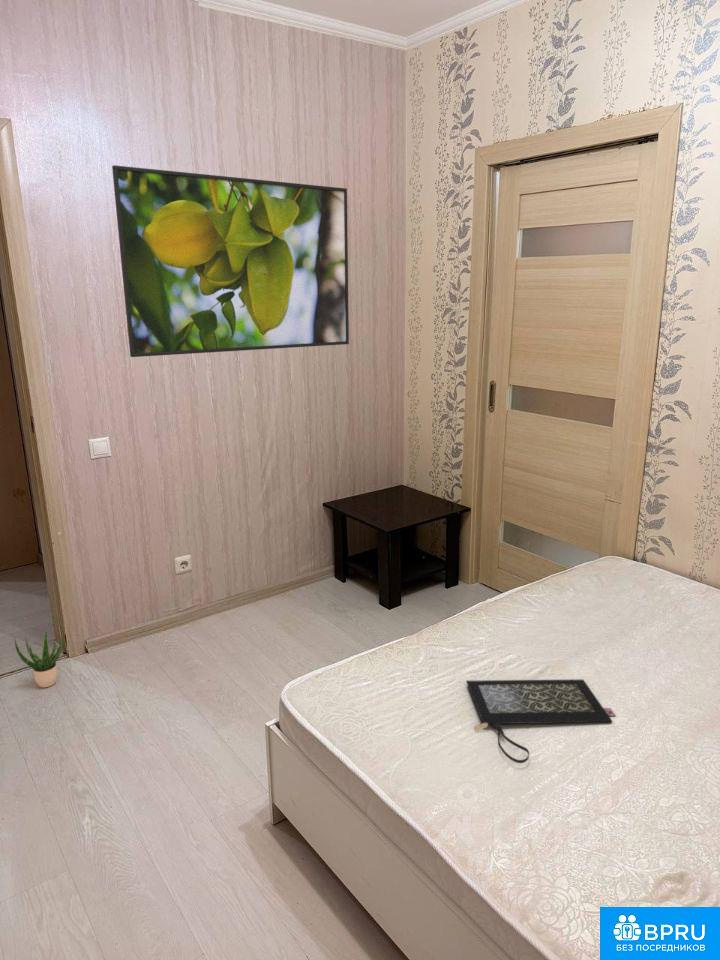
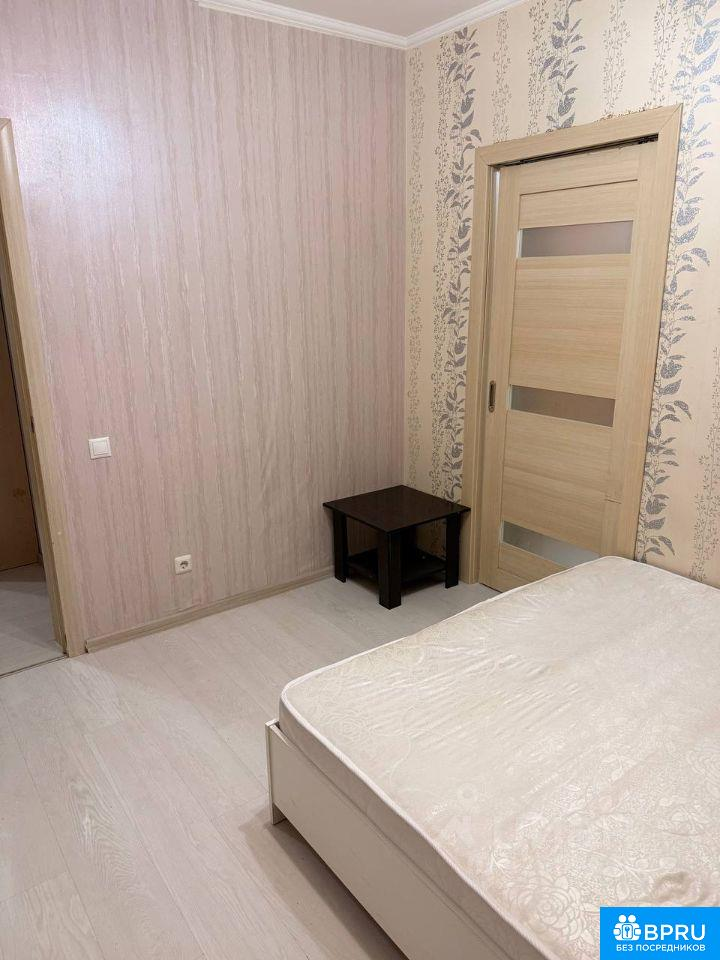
- clutch bag (530, 702)
- potted plant (42, 656)
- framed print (246, 266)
